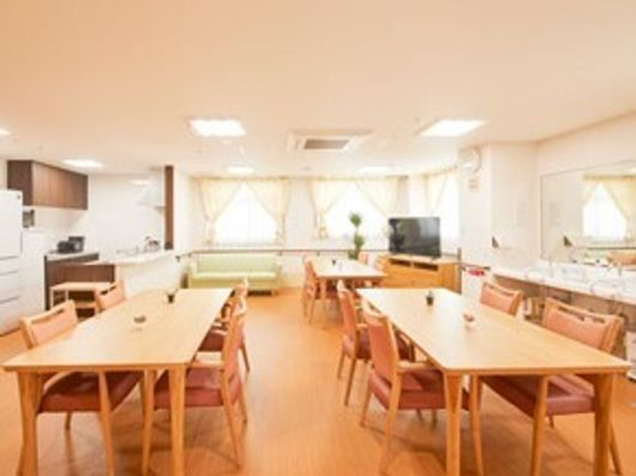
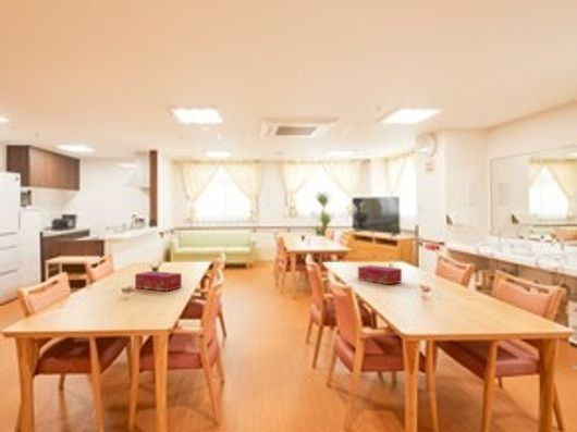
+ tissue box (158, 280)
+ tissue box (379, 274)
